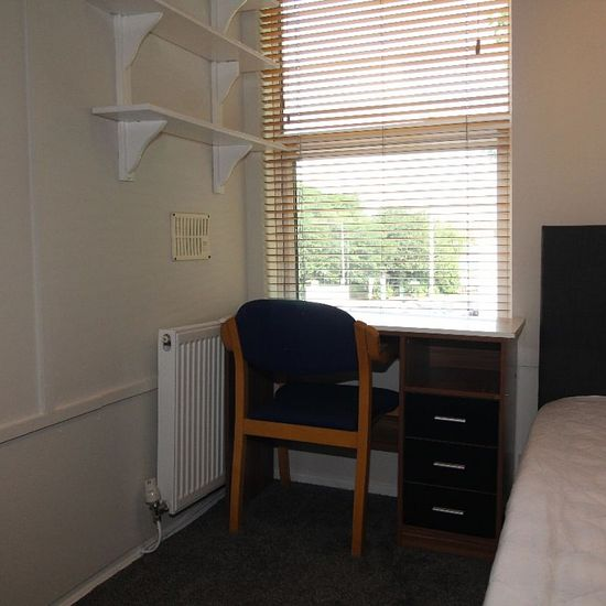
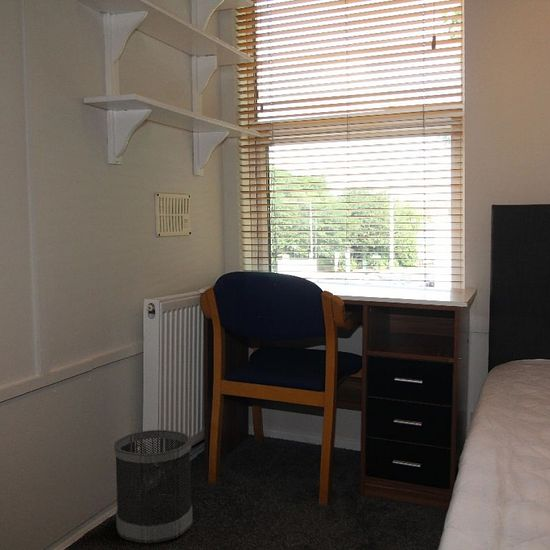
+ wastebasket (153, 483)
